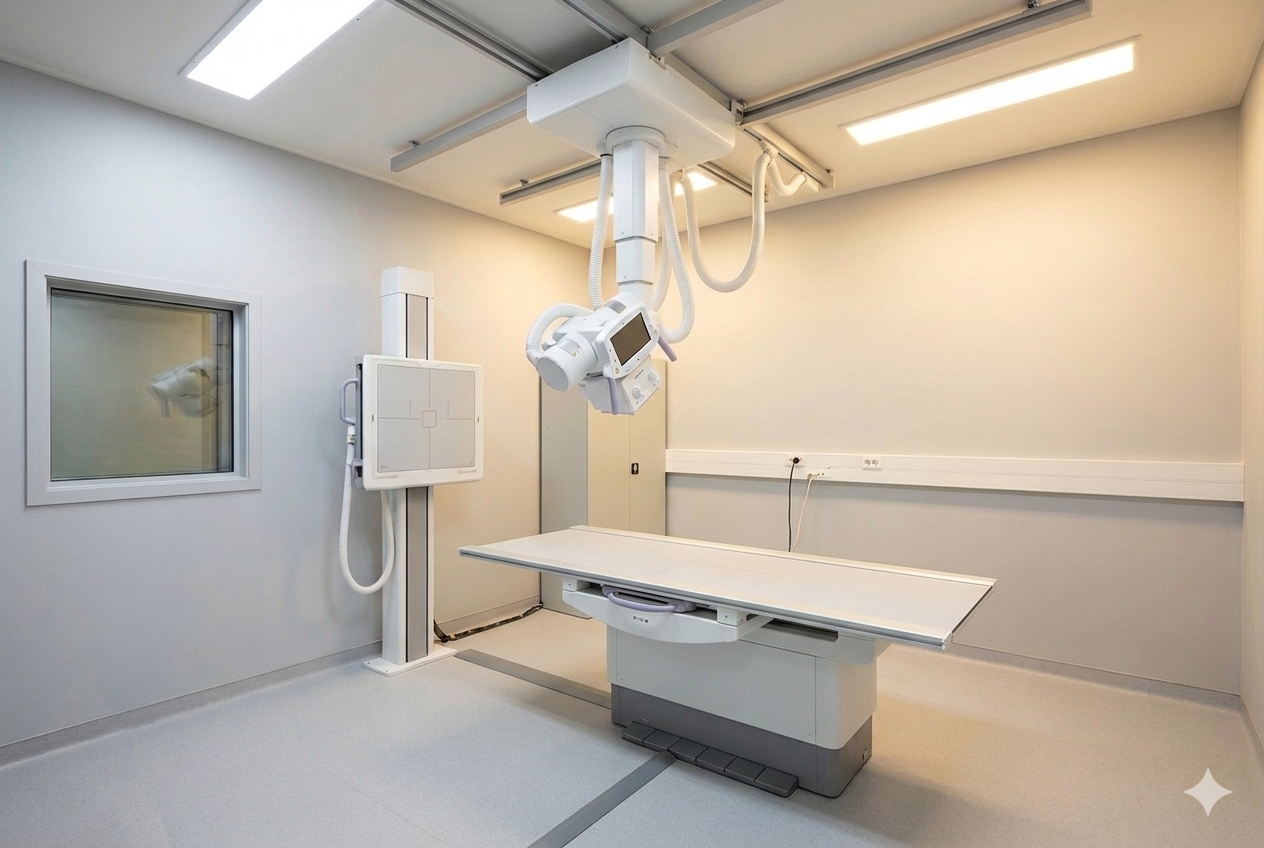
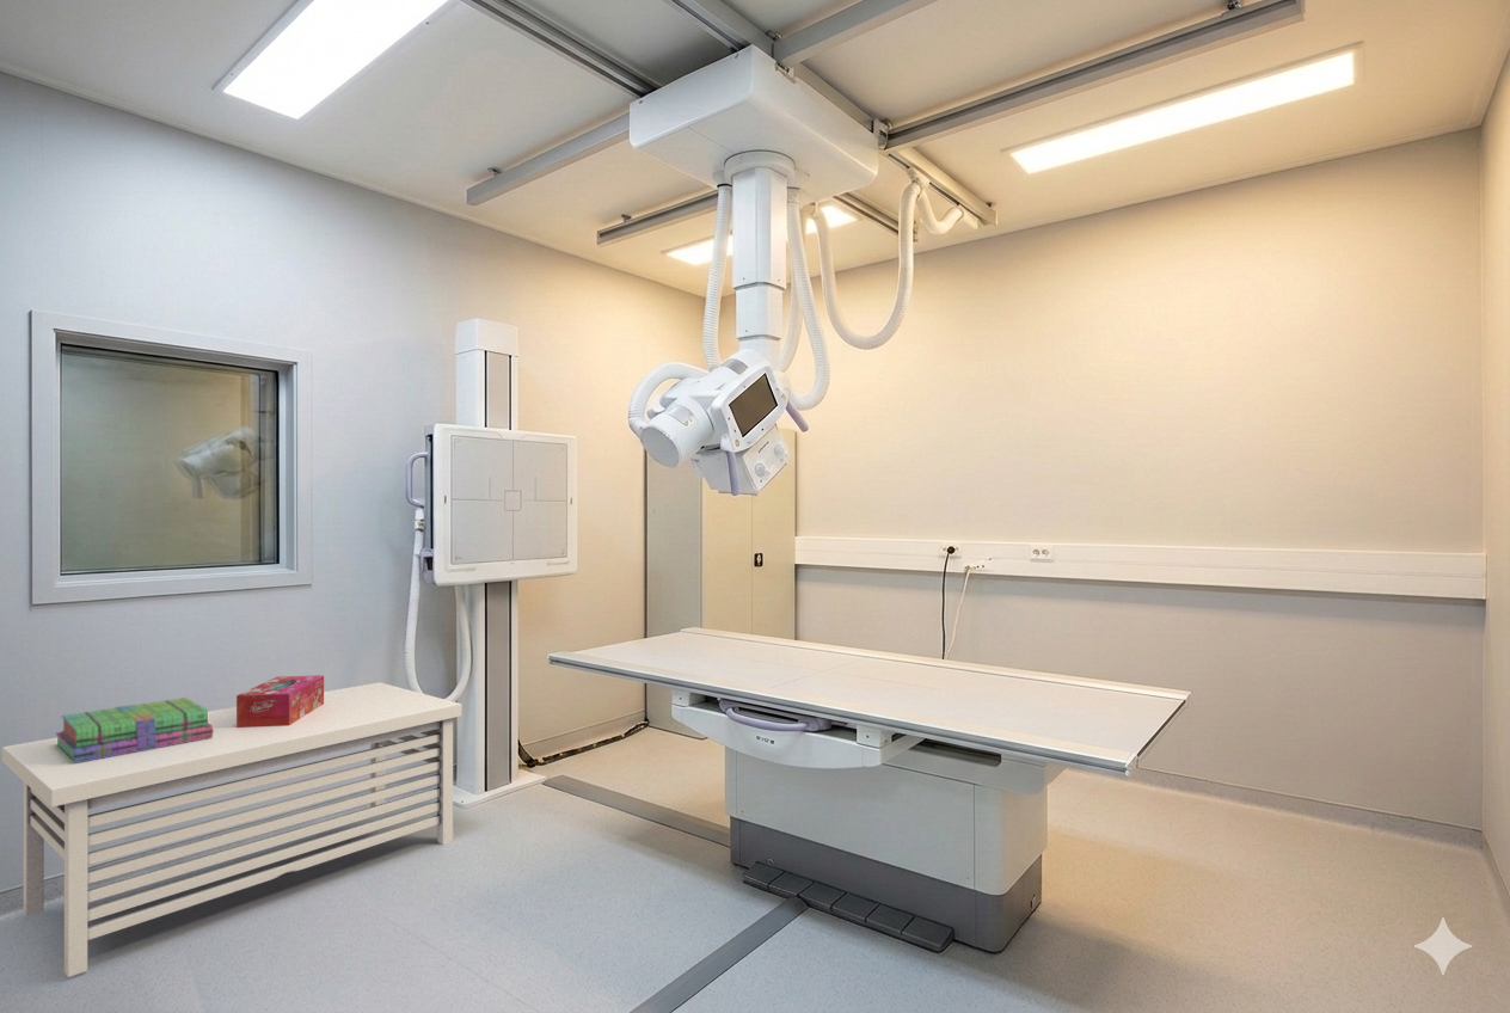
+ stack of books (135, 726)
+ storage bench (254, 798)
+ tissue box (282, 699)
